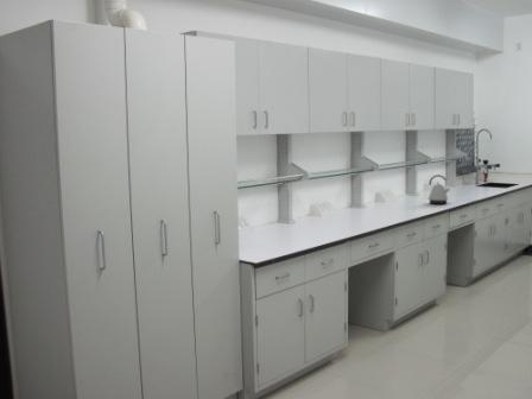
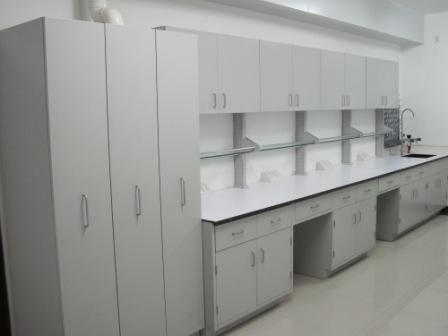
- kettle (438, 189)
